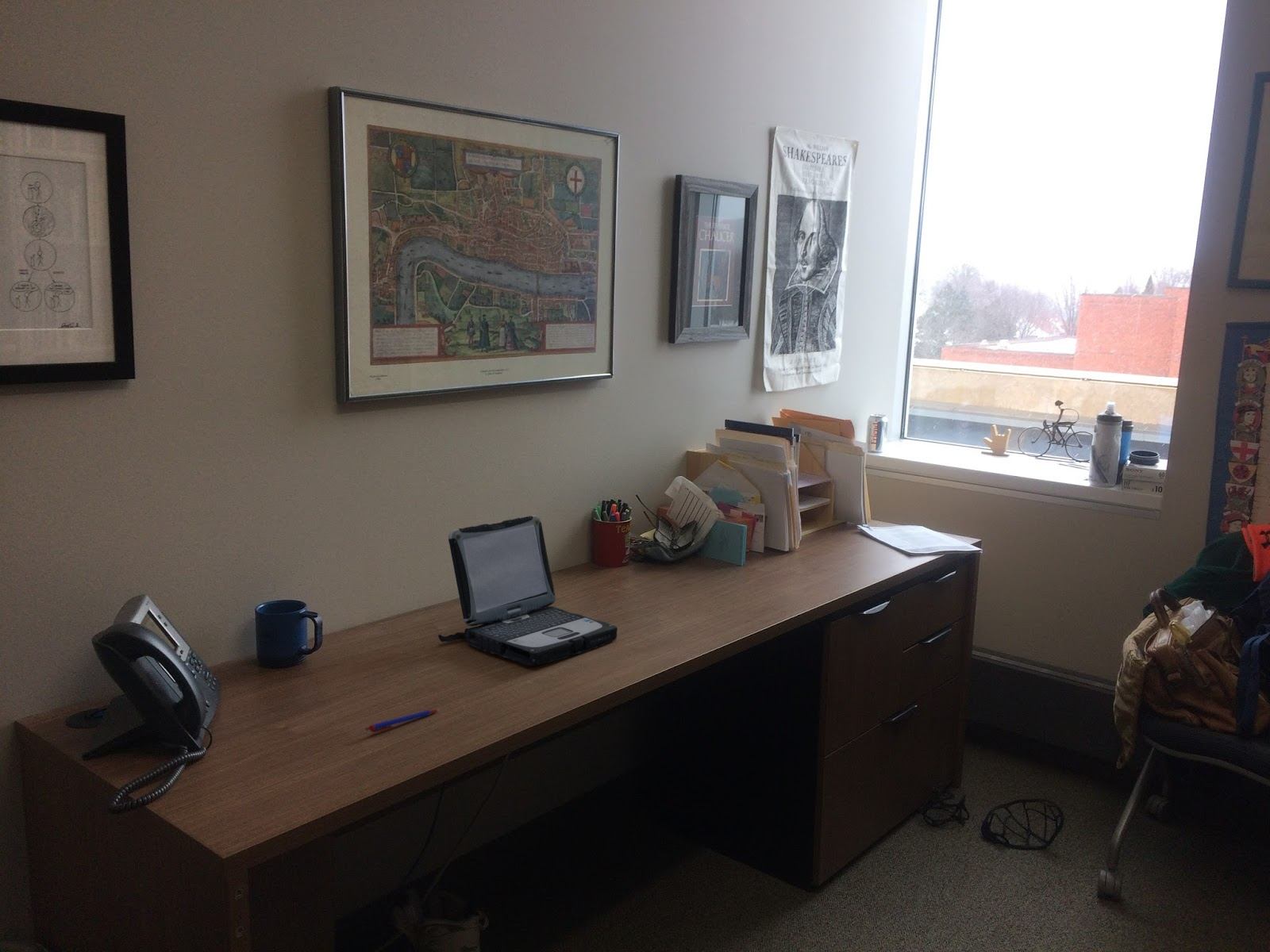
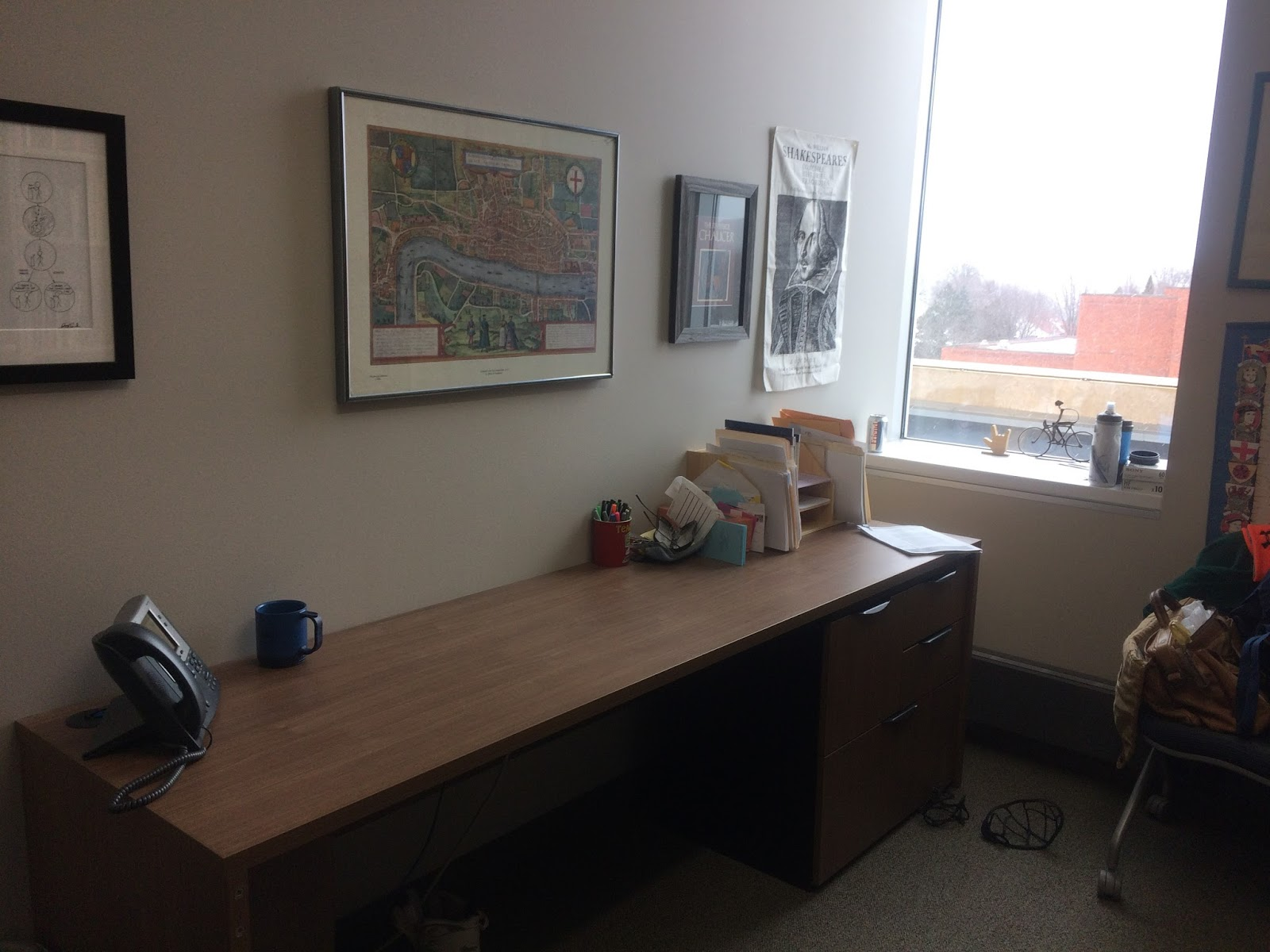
- pen (403, 719)
- laptop (530, 585)
